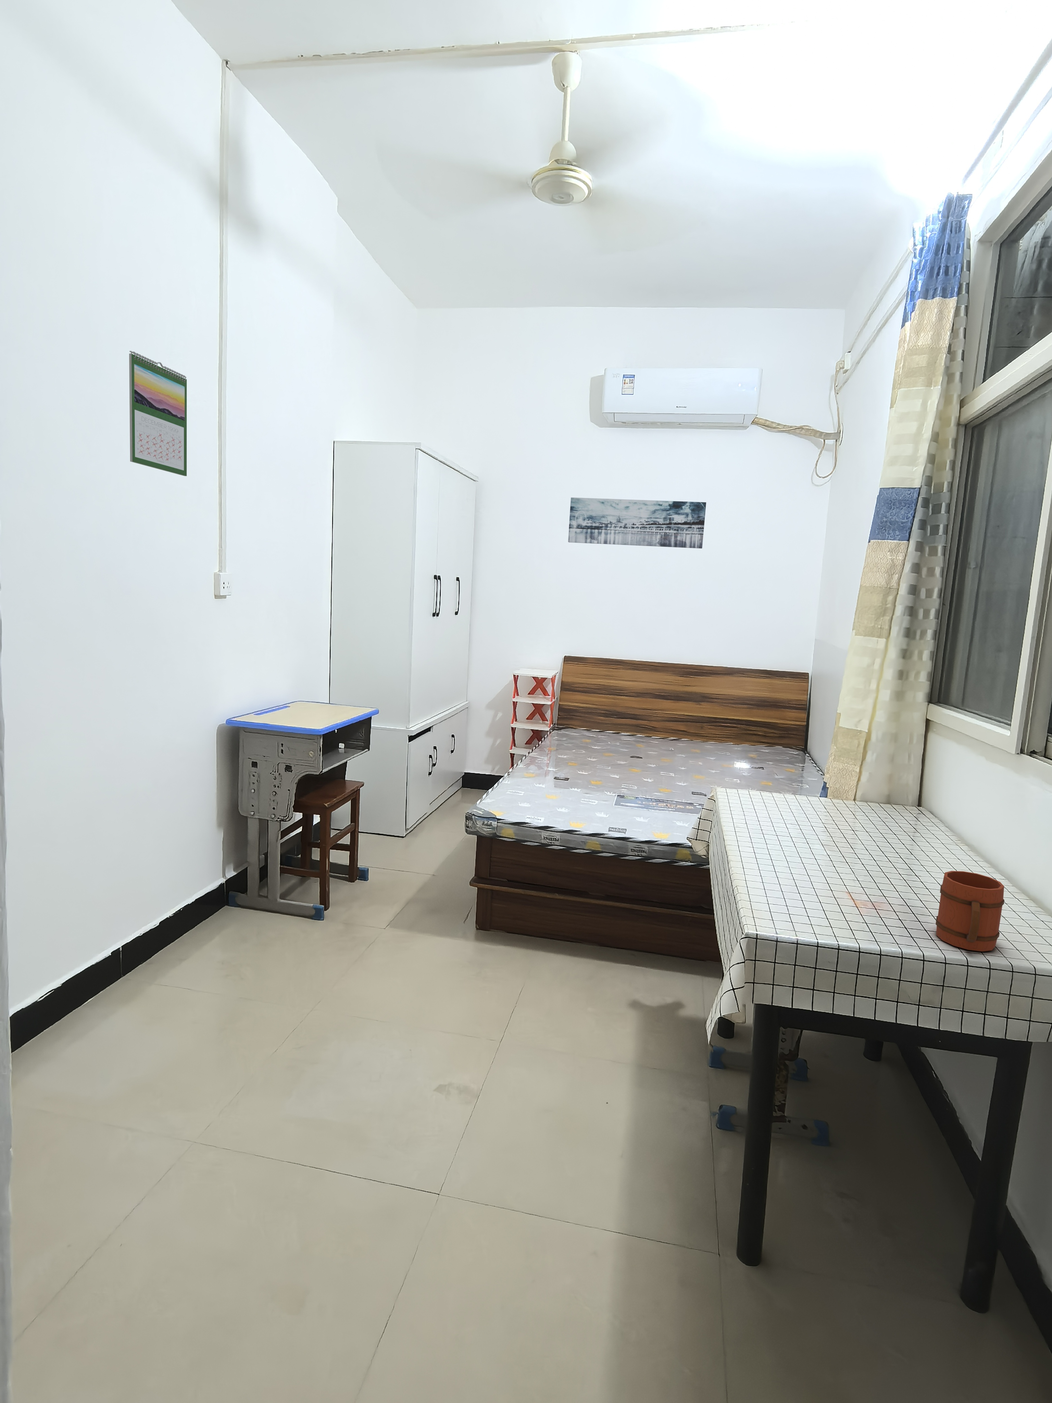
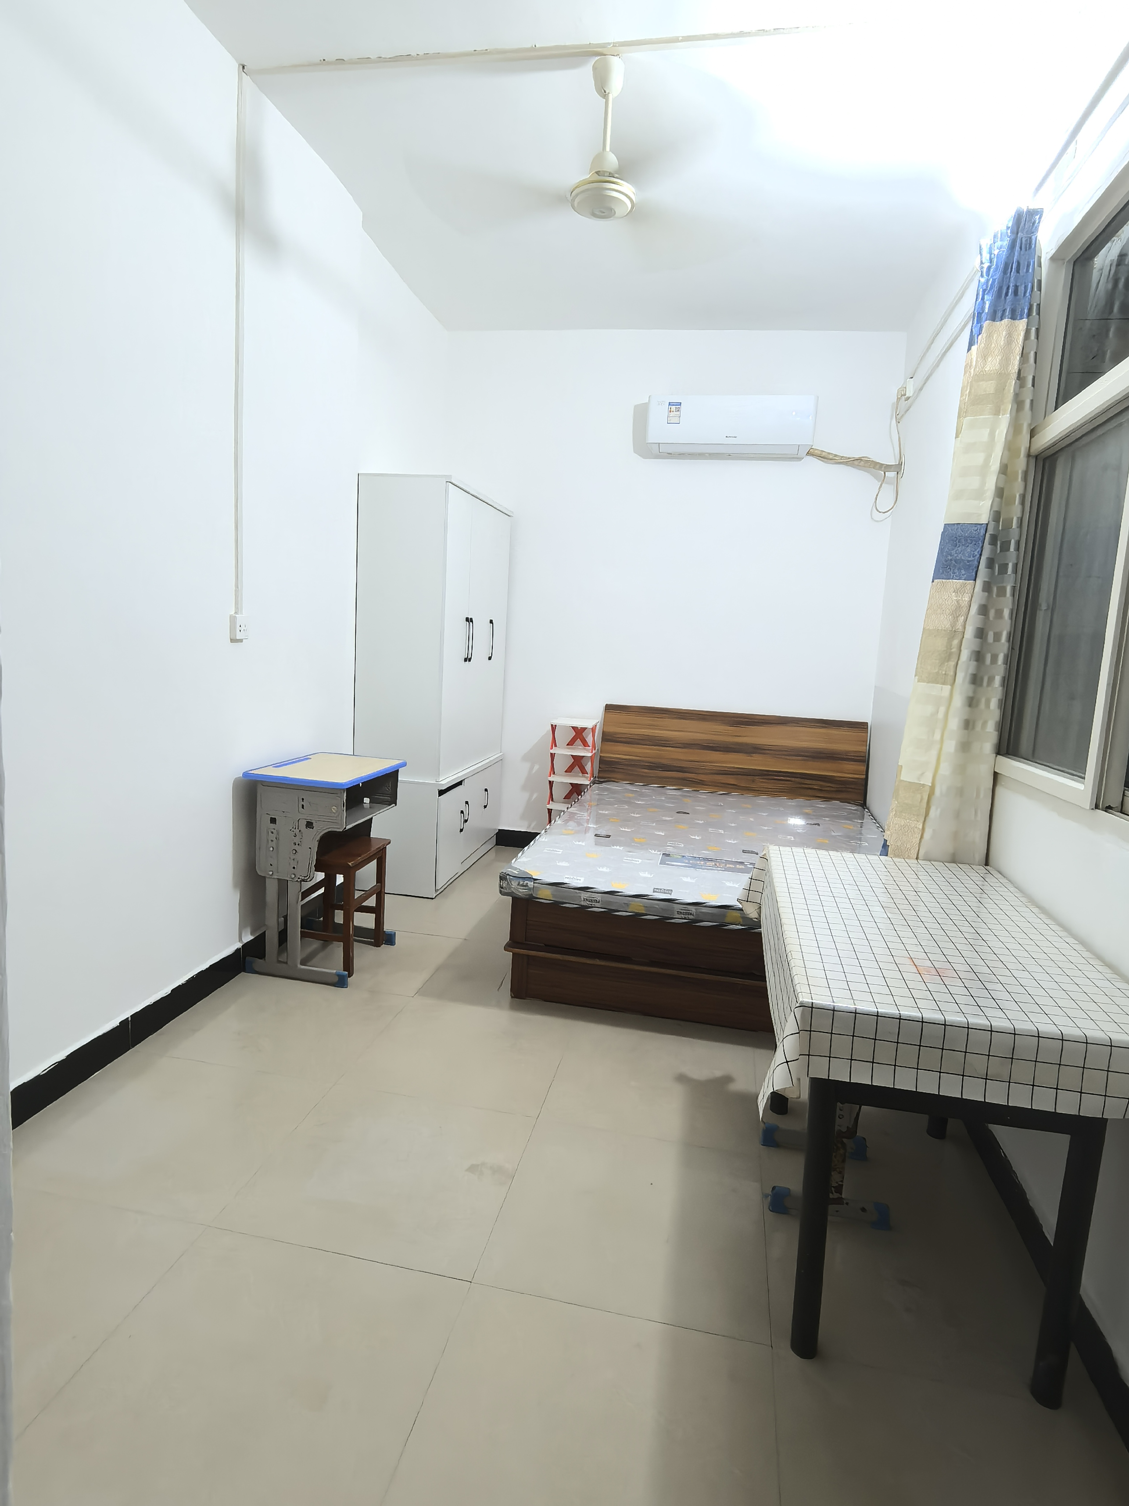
- calendar (159, 415)
- mug (970, 913)
- wall art (635, 523)
